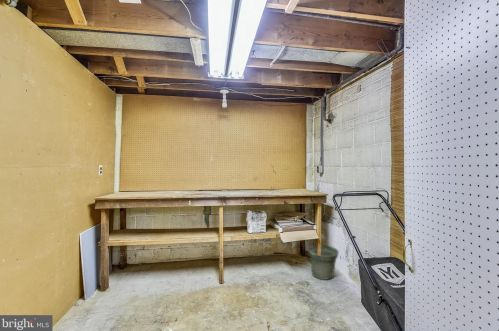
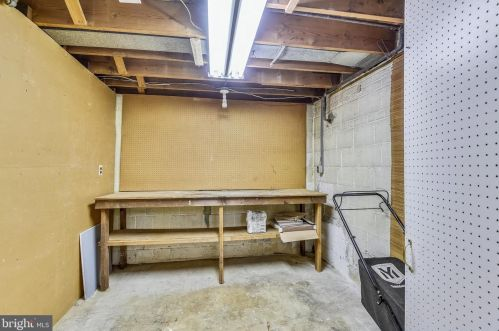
- flower pot (322, 262)
